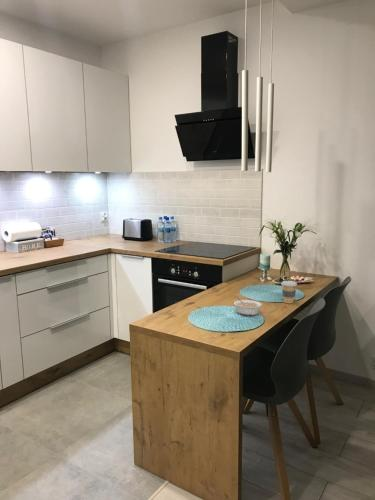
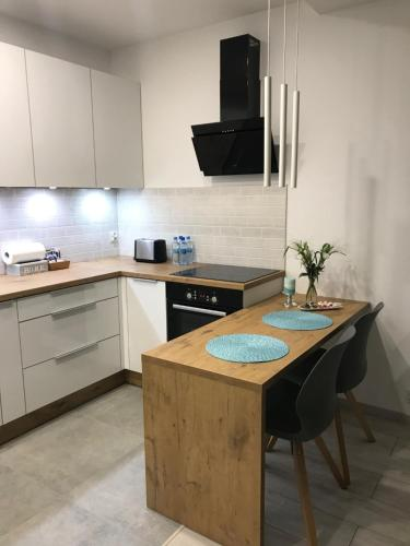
- coffee cup (288, 292)
- legume (246, 307)
